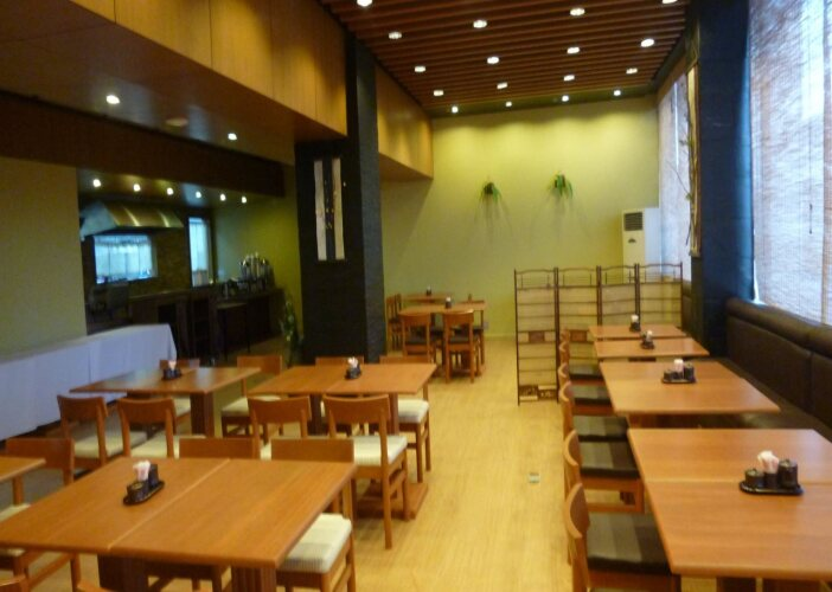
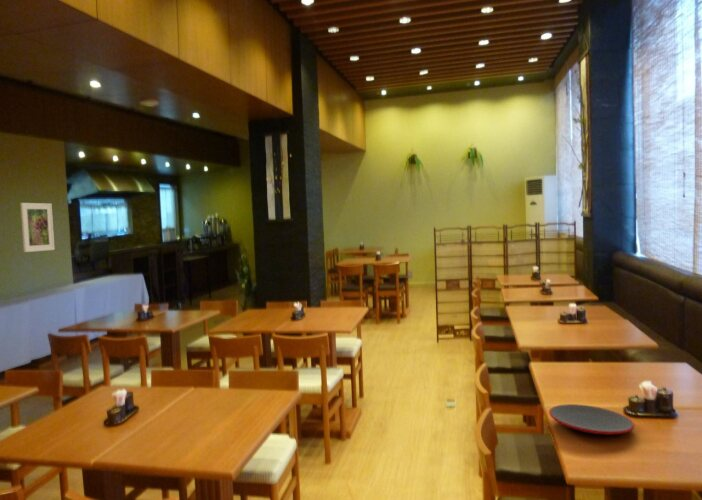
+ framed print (38, 227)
+ plate (590, 419)
